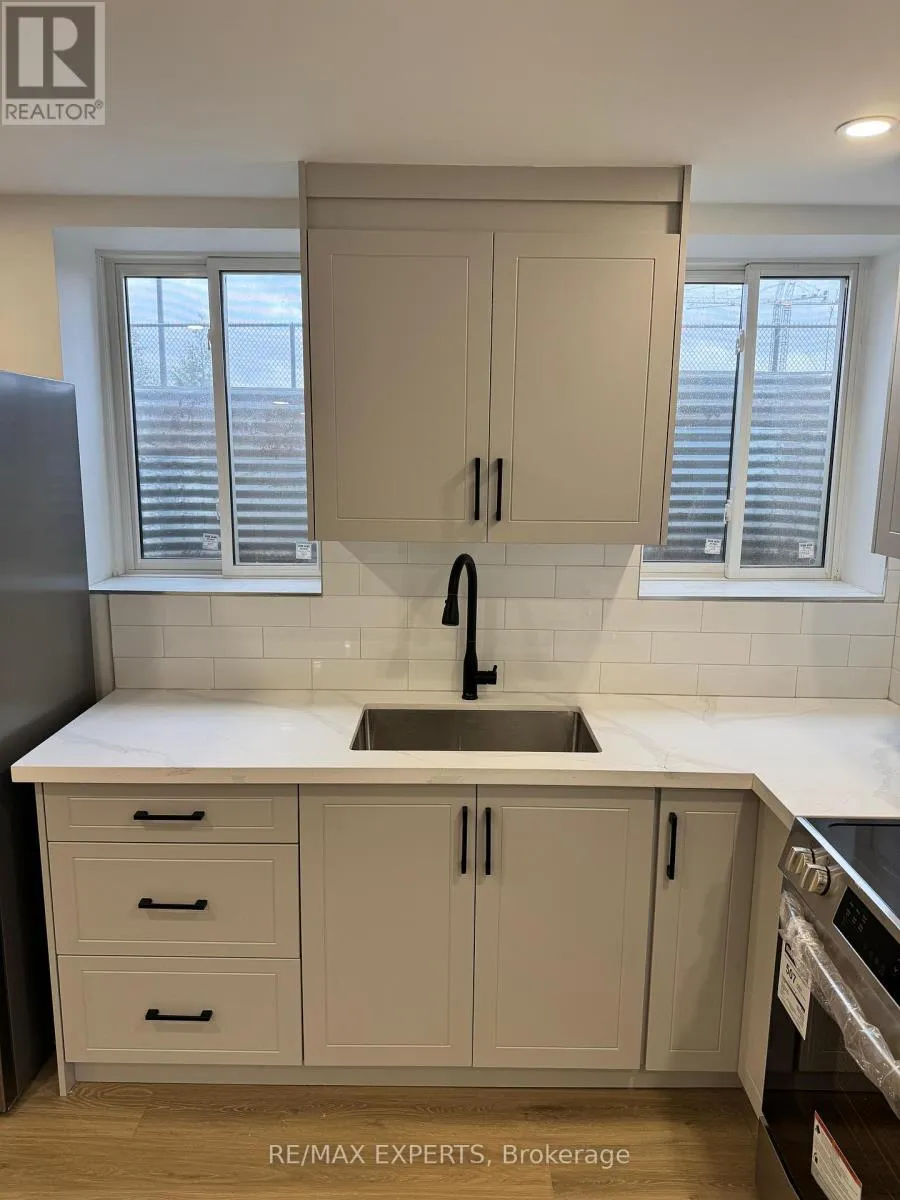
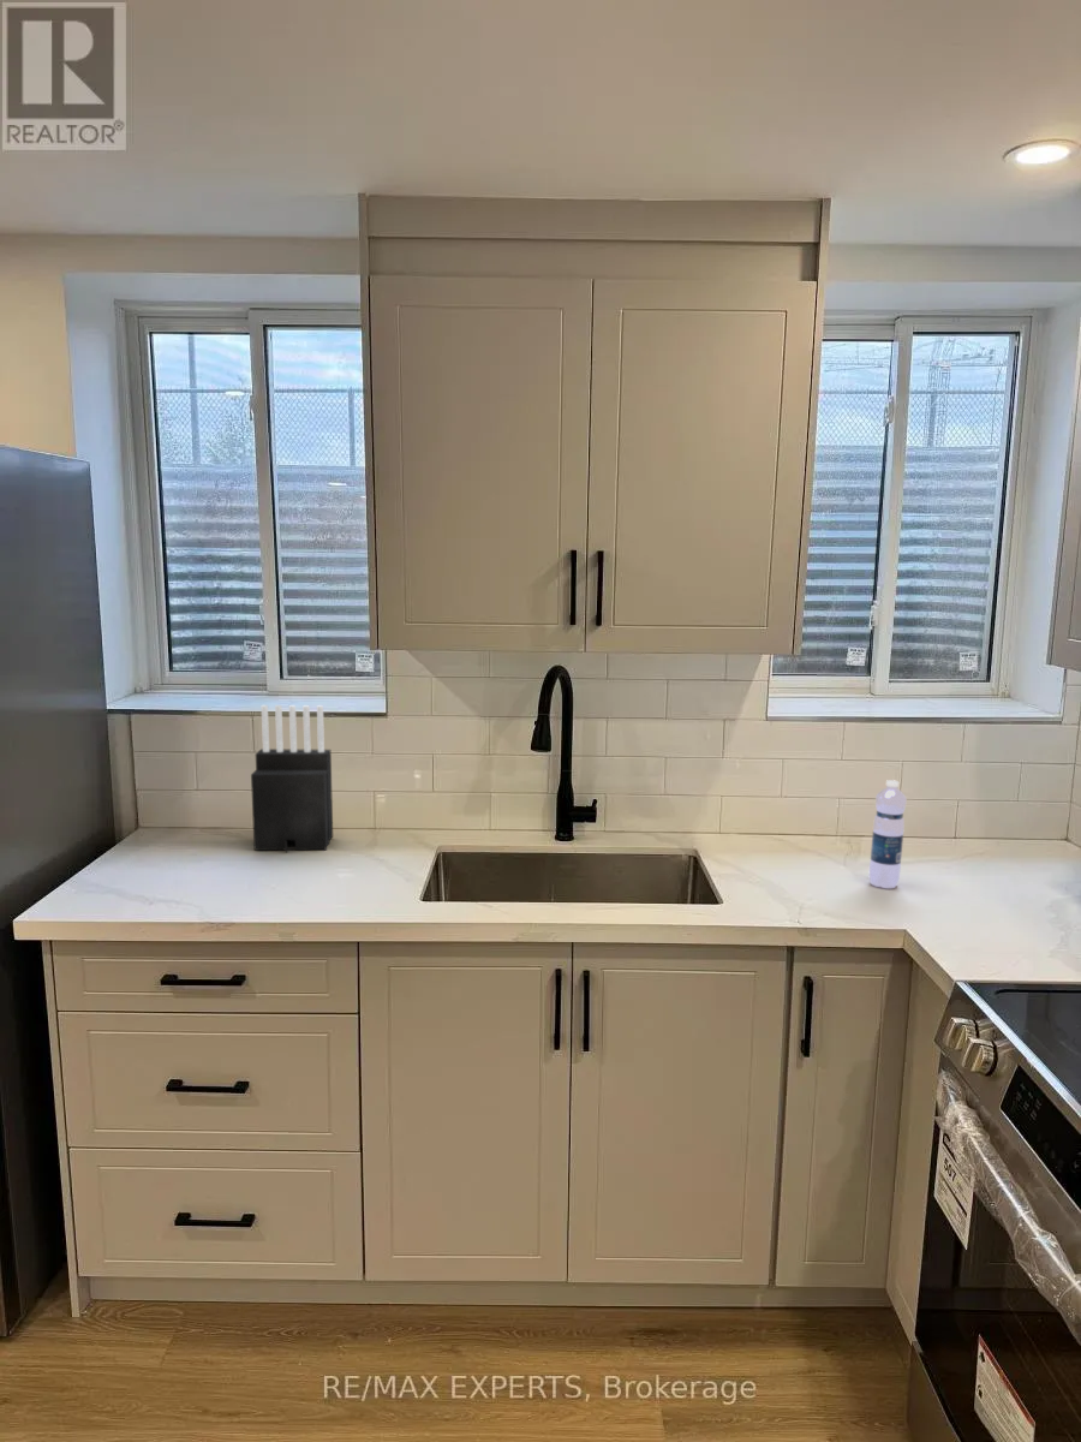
+ knife block (291, 777)
+ water bottle (888, 833)
